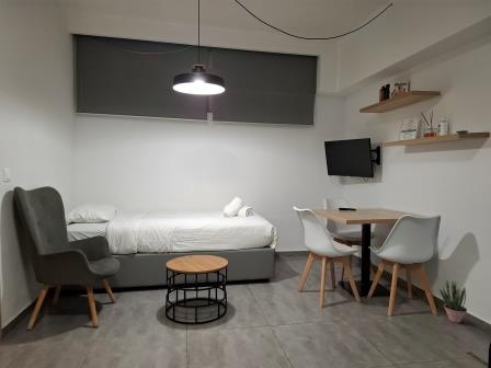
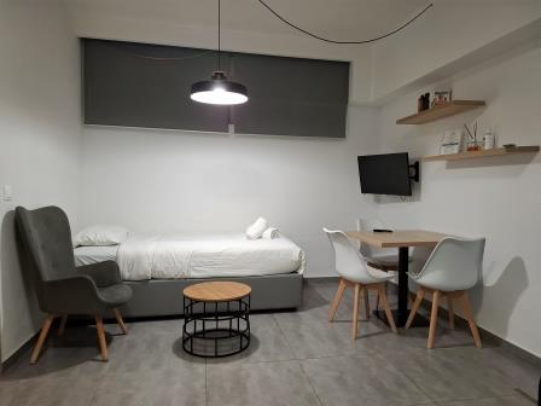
- potted plant (453, 300)
